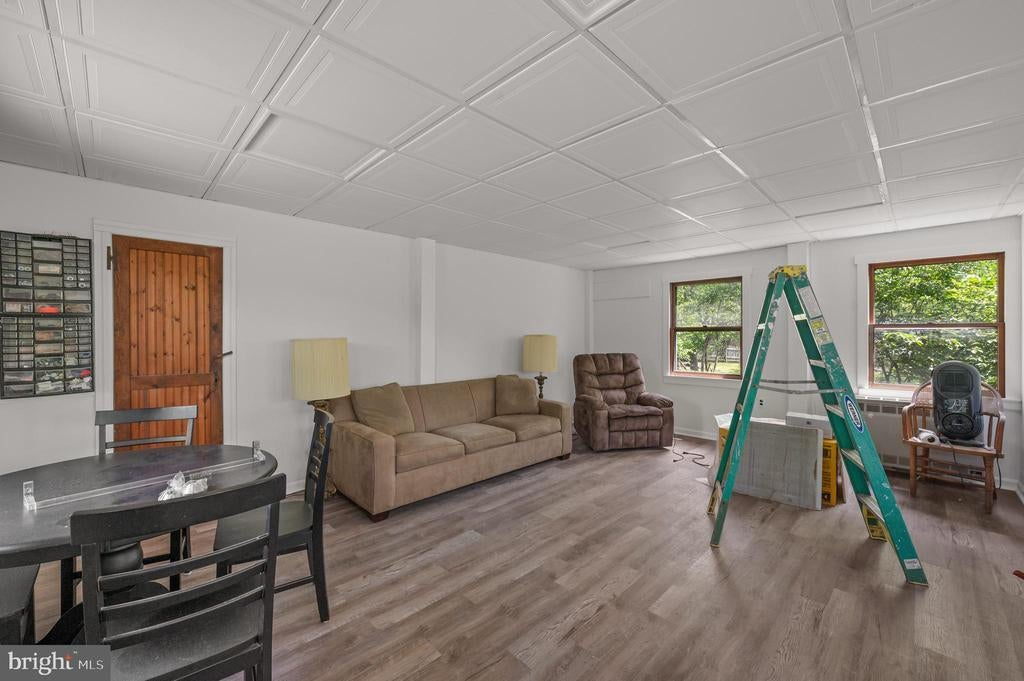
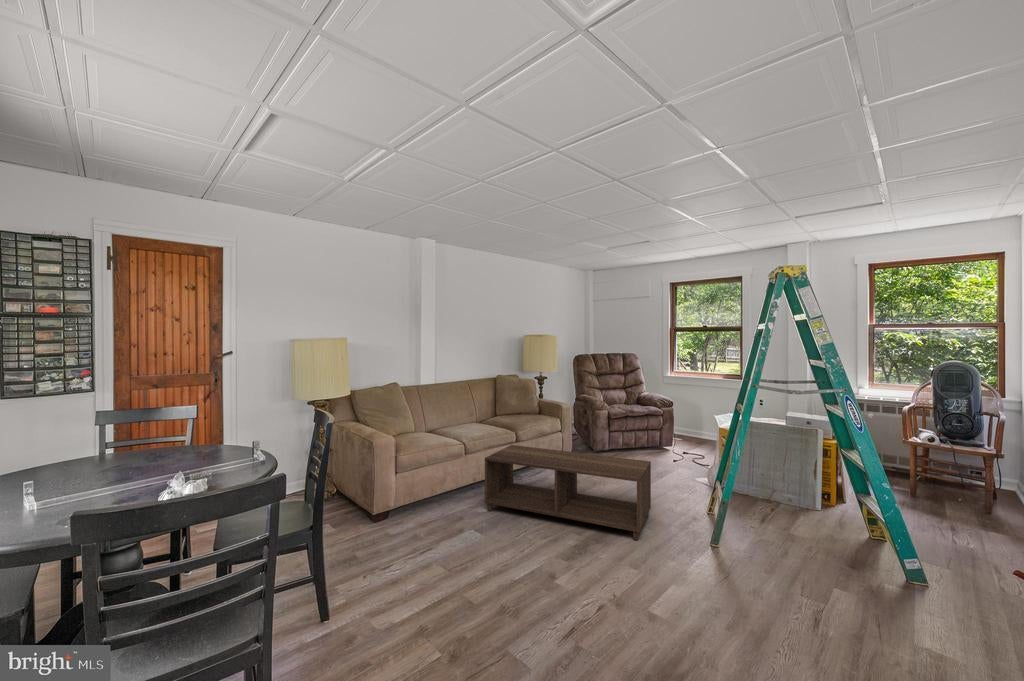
+ coffee table (566, 486)
